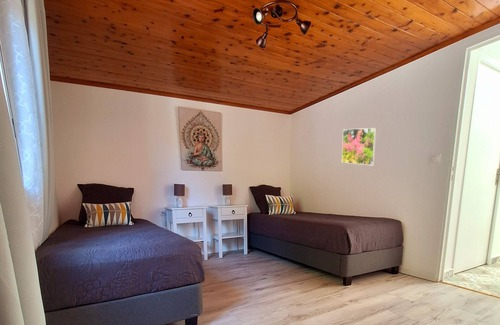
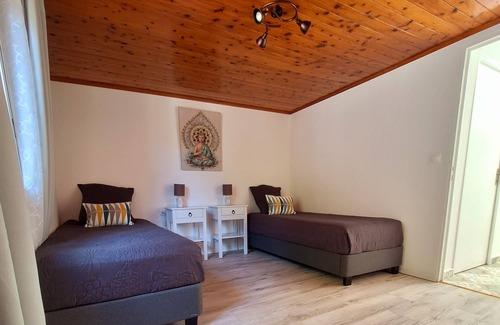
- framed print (357, 146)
